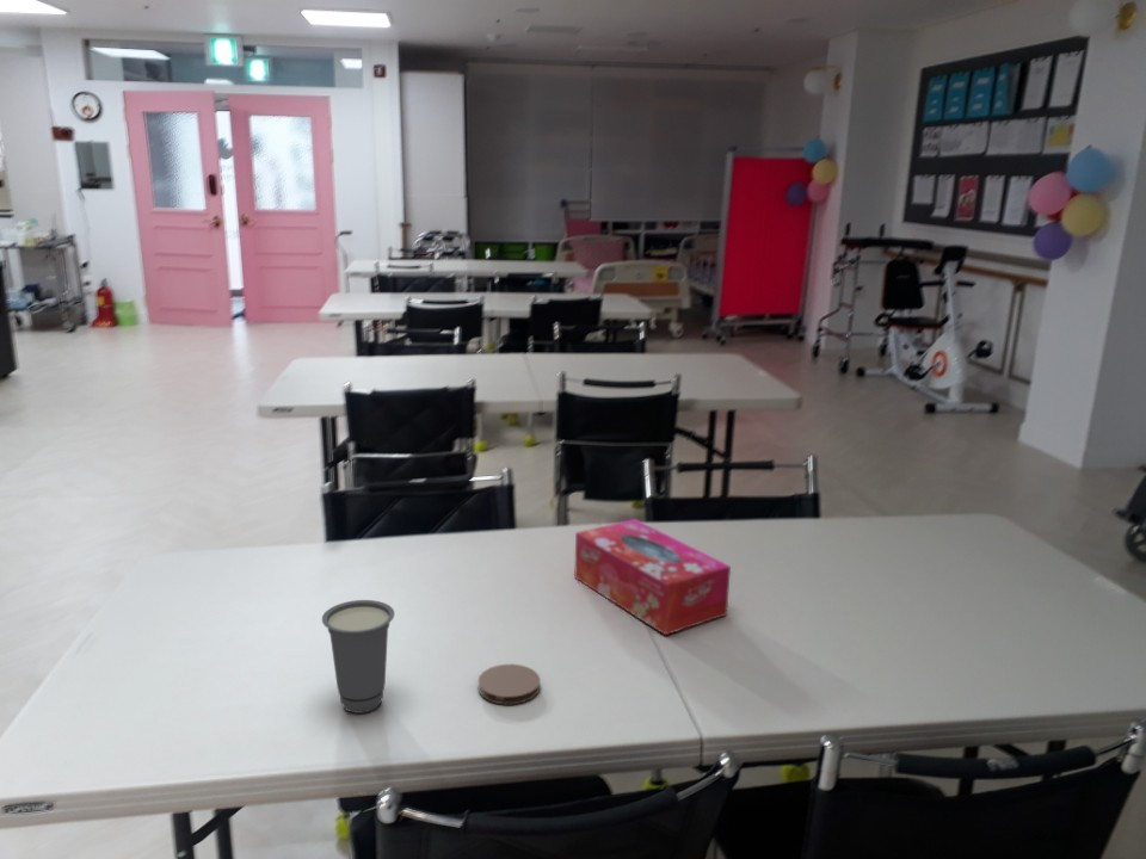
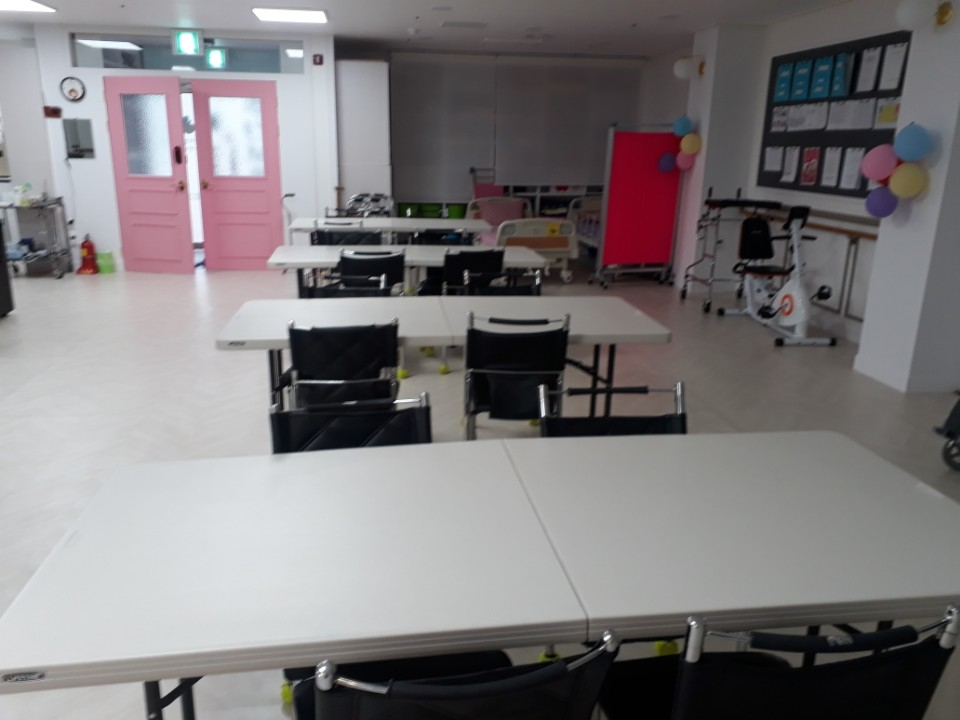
- tissue box (648, 571)
- coaster (509, 684)
- cup (359, 660)
